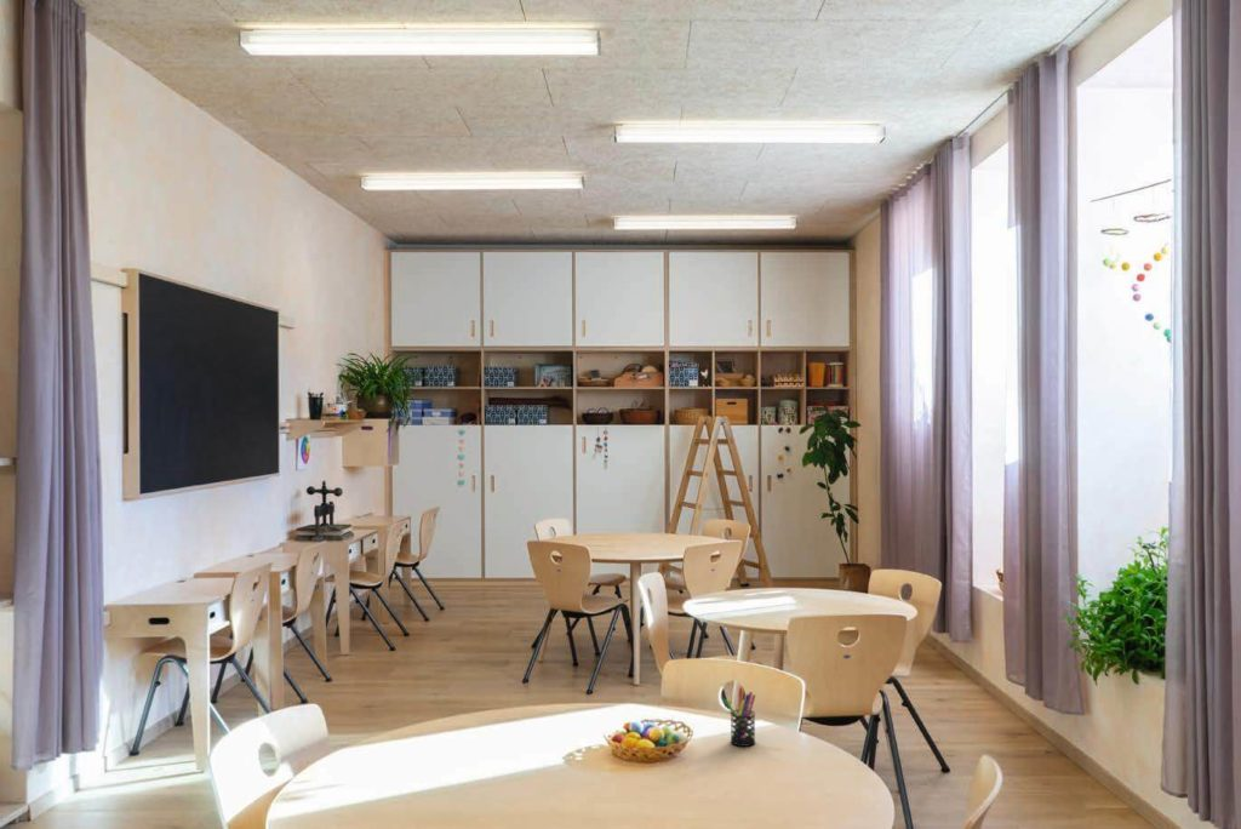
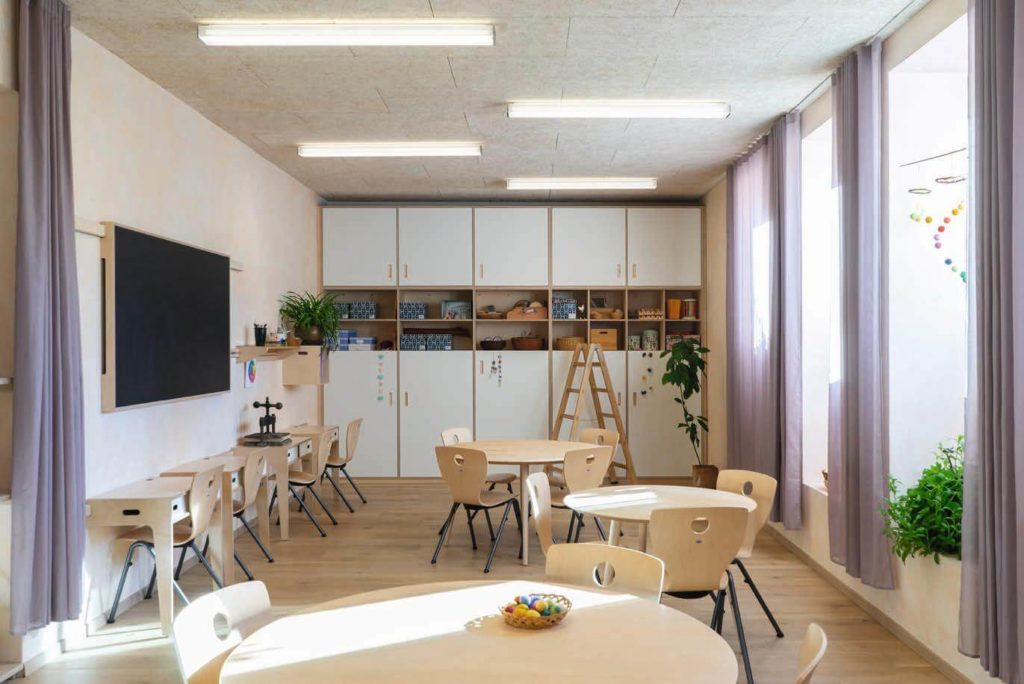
- pen holder (739, 716)
